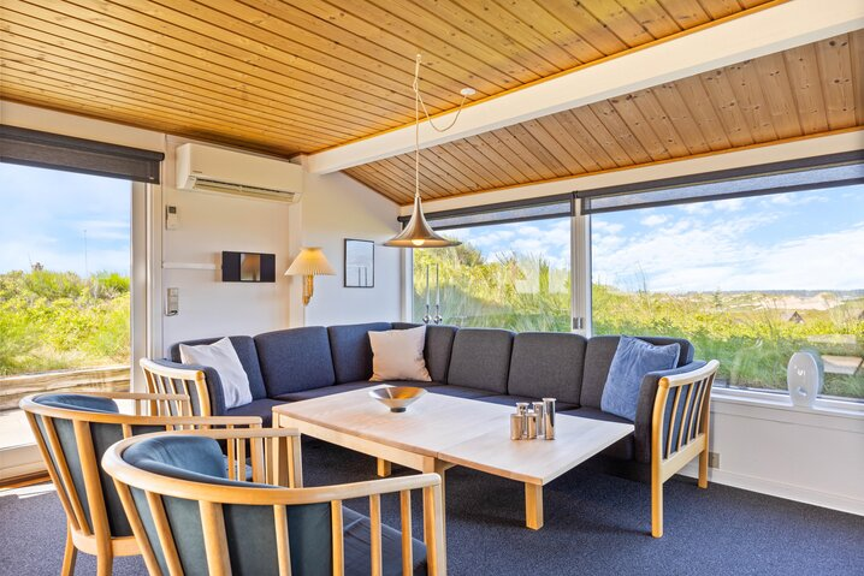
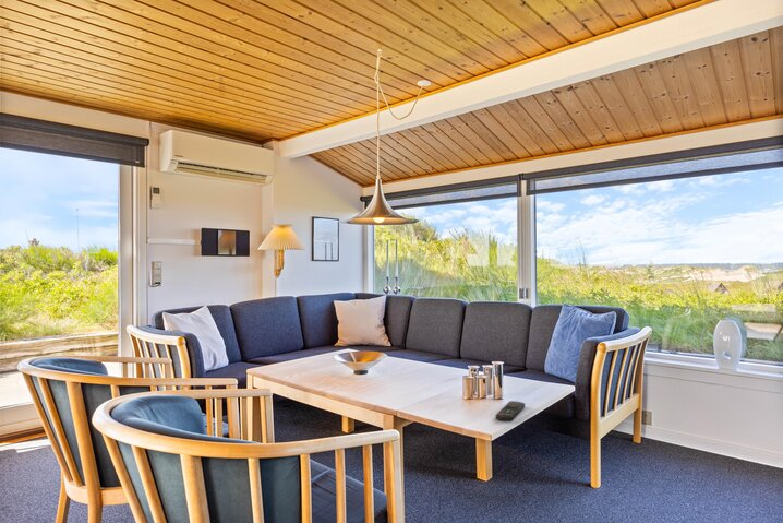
+ remote control (510, 409)
